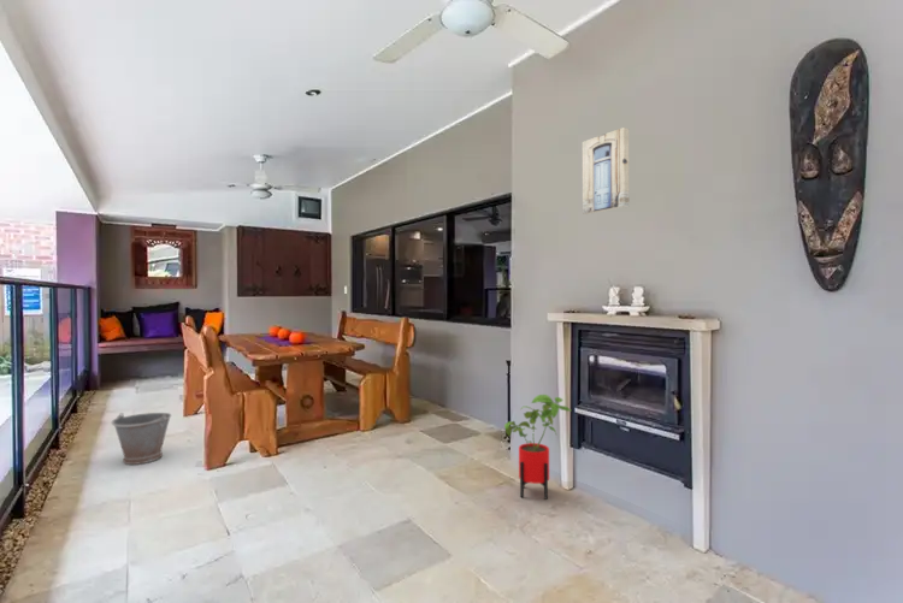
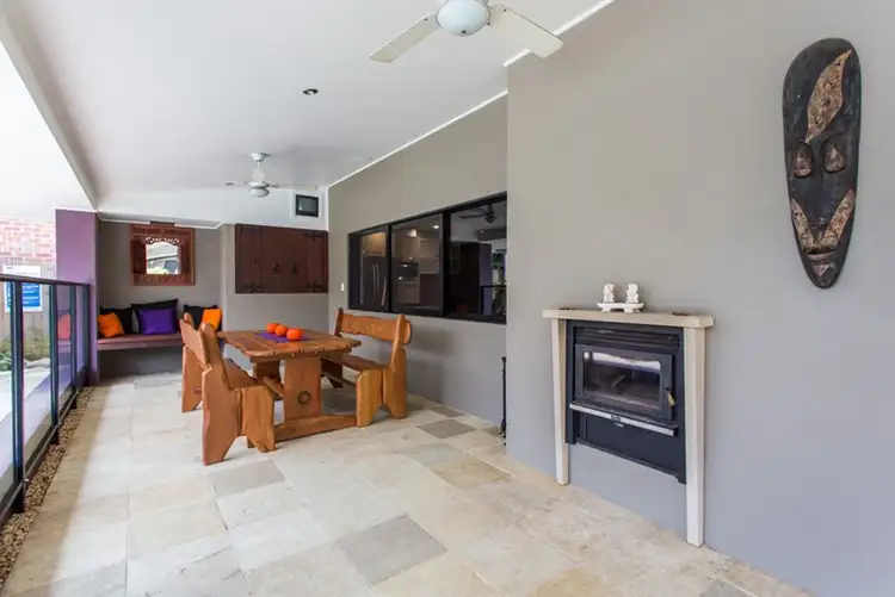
- bucket (143, 436)
- wall art (604, 172)
- house plant (535, 443)
